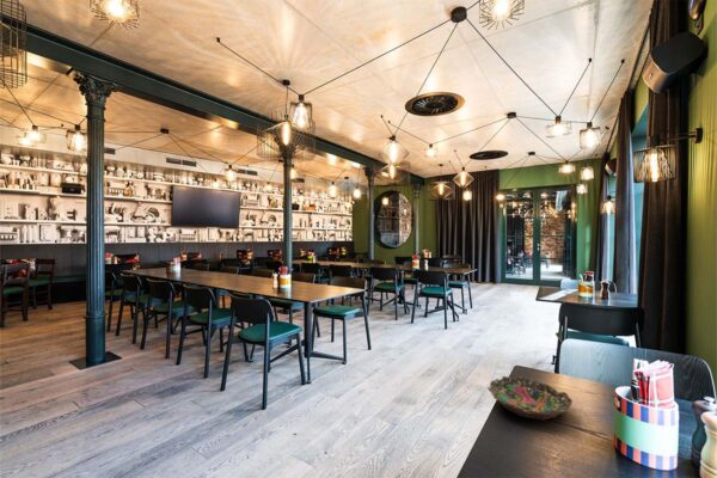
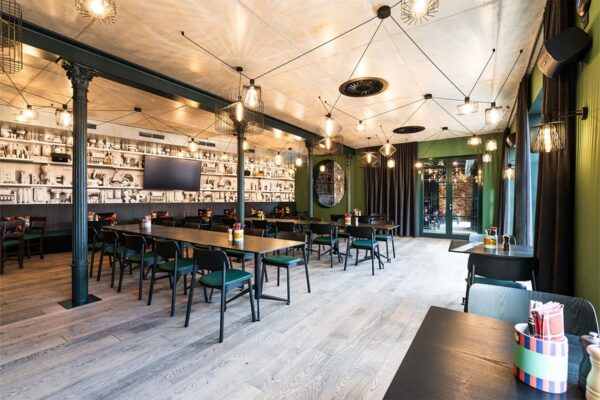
- bowl (527, 398)
